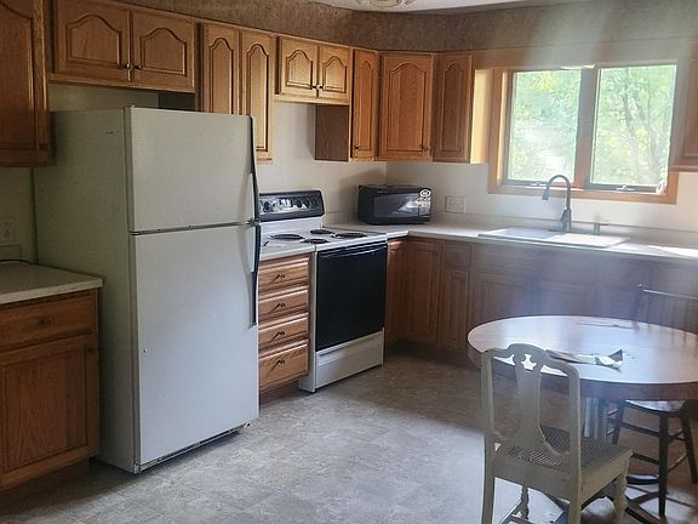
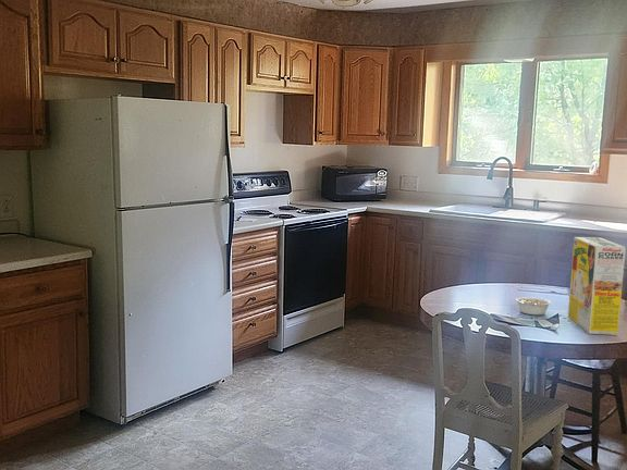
+ cereal box (594, 283)
+ legume (534, 305)
